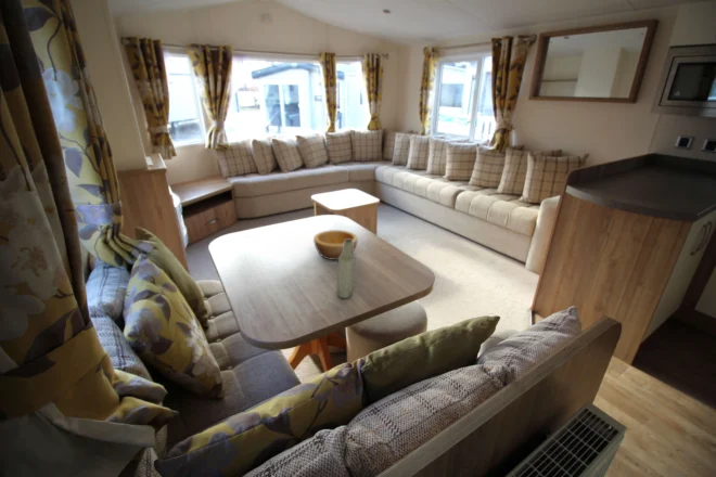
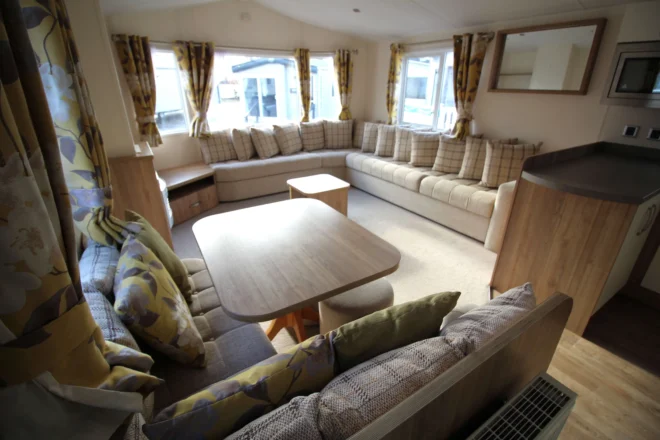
- bottle (345, 268)
- bowl (335, 245)
